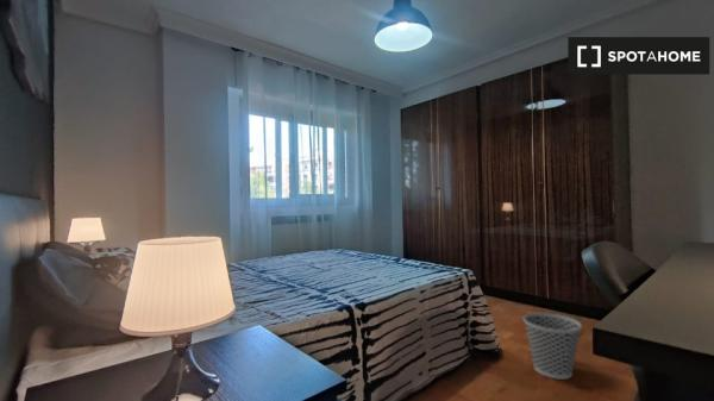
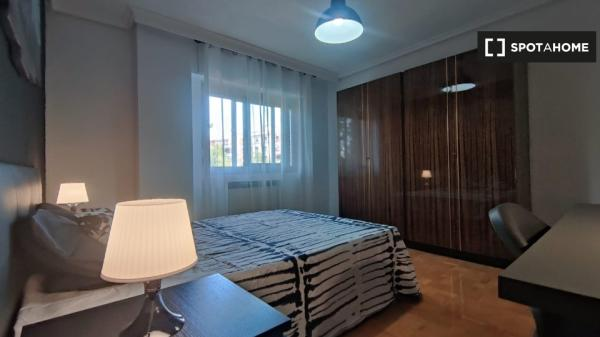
- wastebasket (551, 345)
